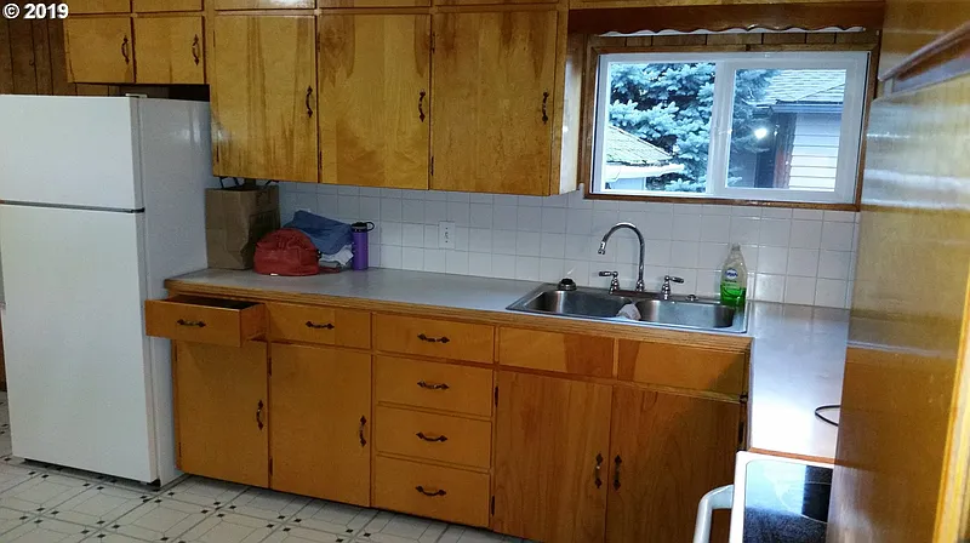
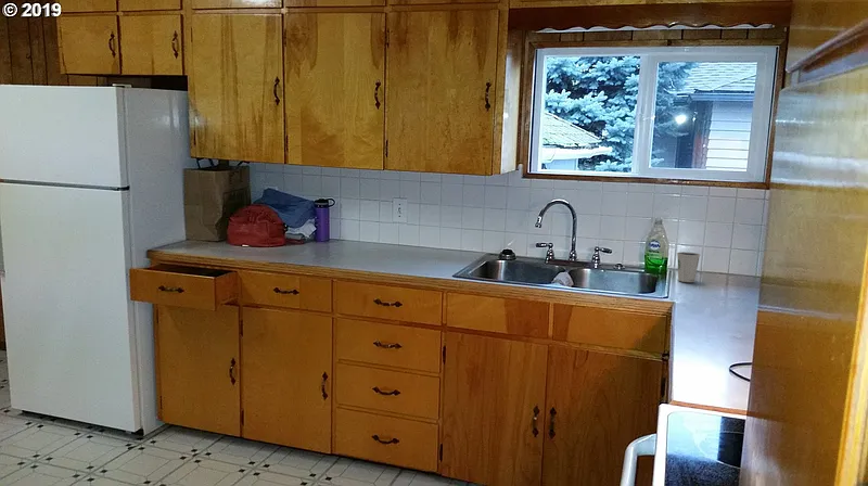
+ dixie cup (687, 267)
